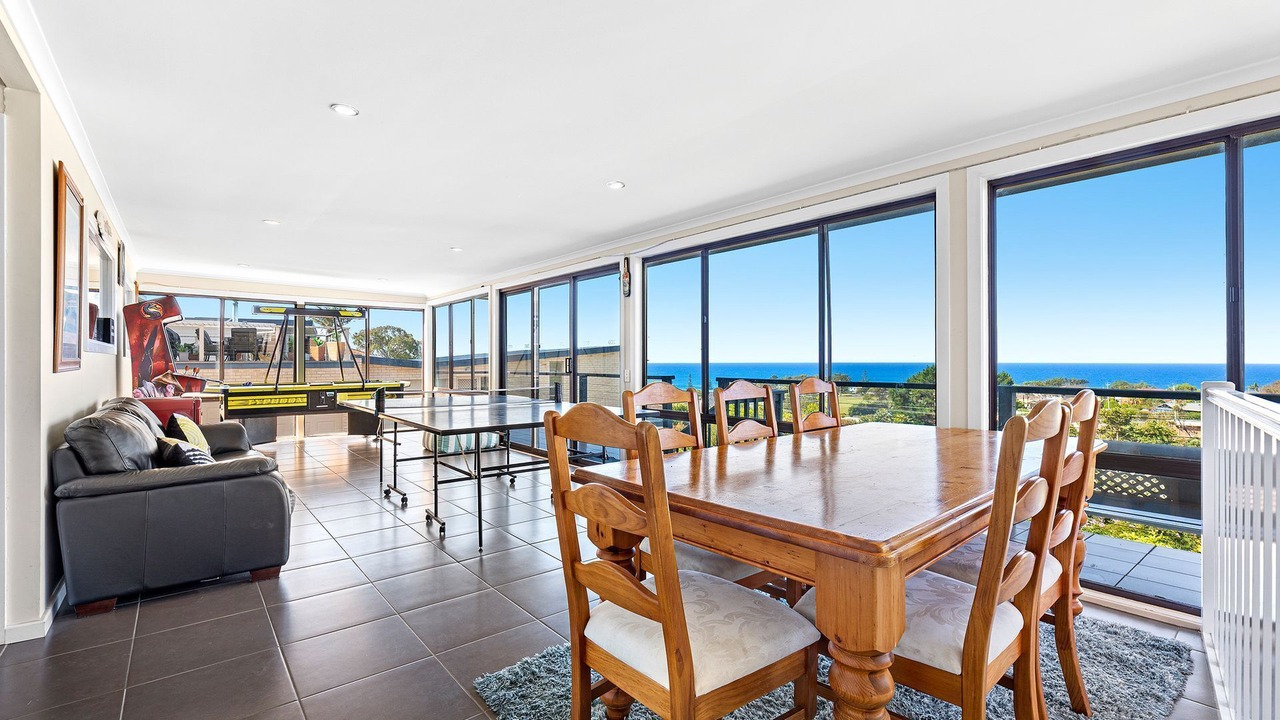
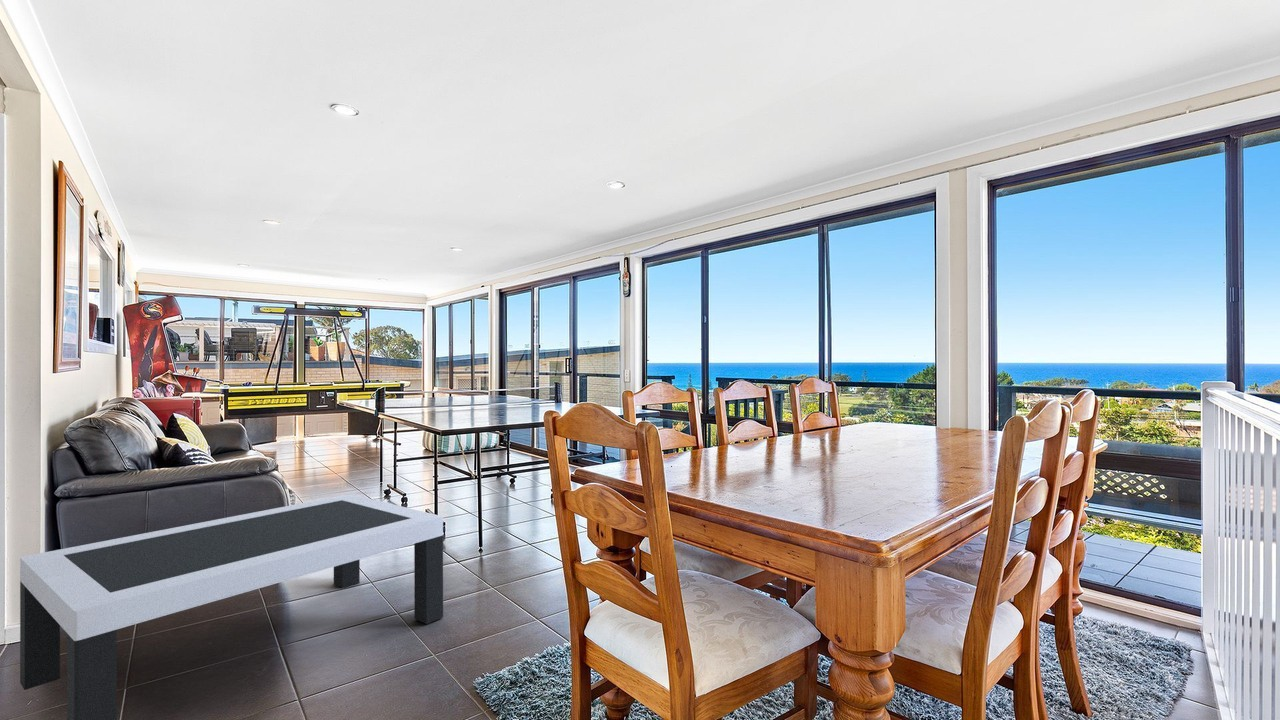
+ coffee table (254, 589)
